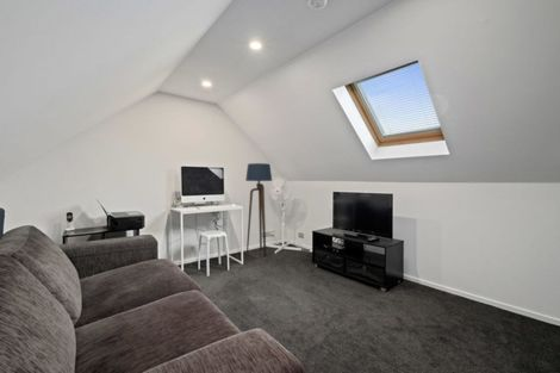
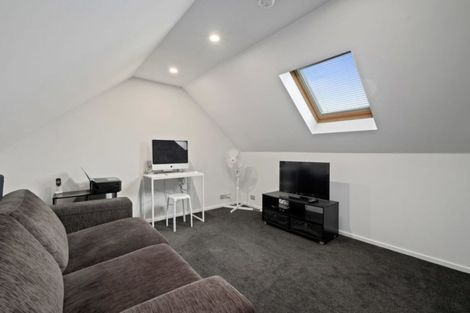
- floor lamp (259, 209)
